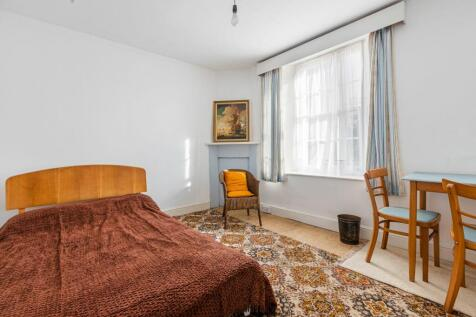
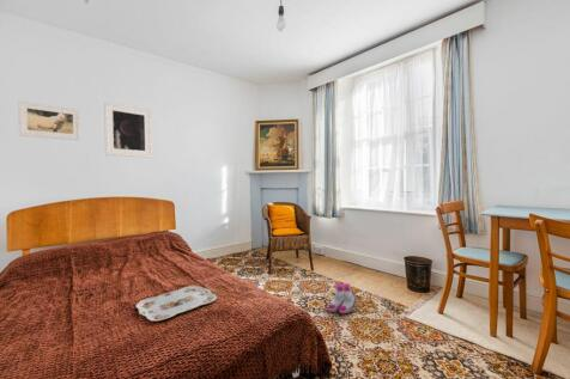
+ boots (341, 295)
+ serving tray (177, 301)
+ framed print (50, 121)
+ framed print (129, 130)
